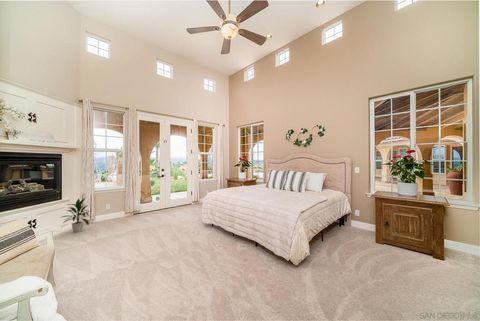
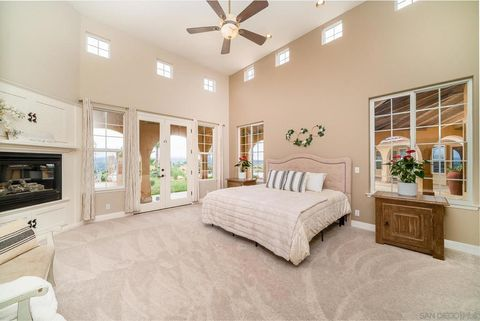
- indoor plant (77, 215)
